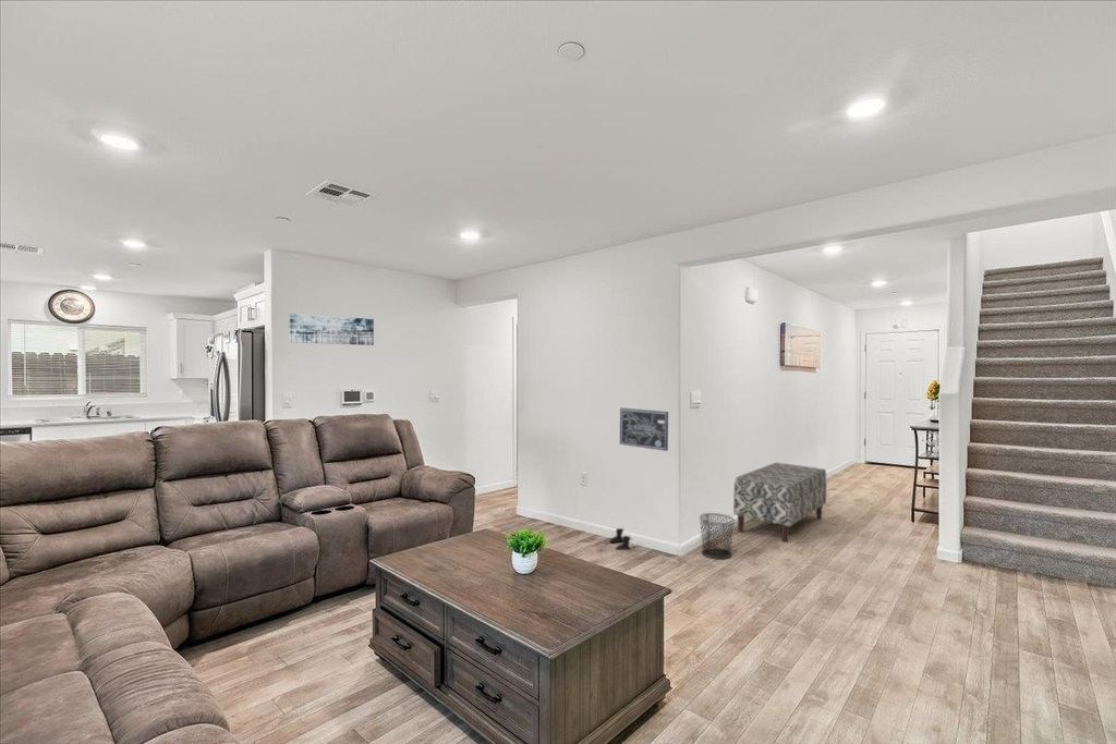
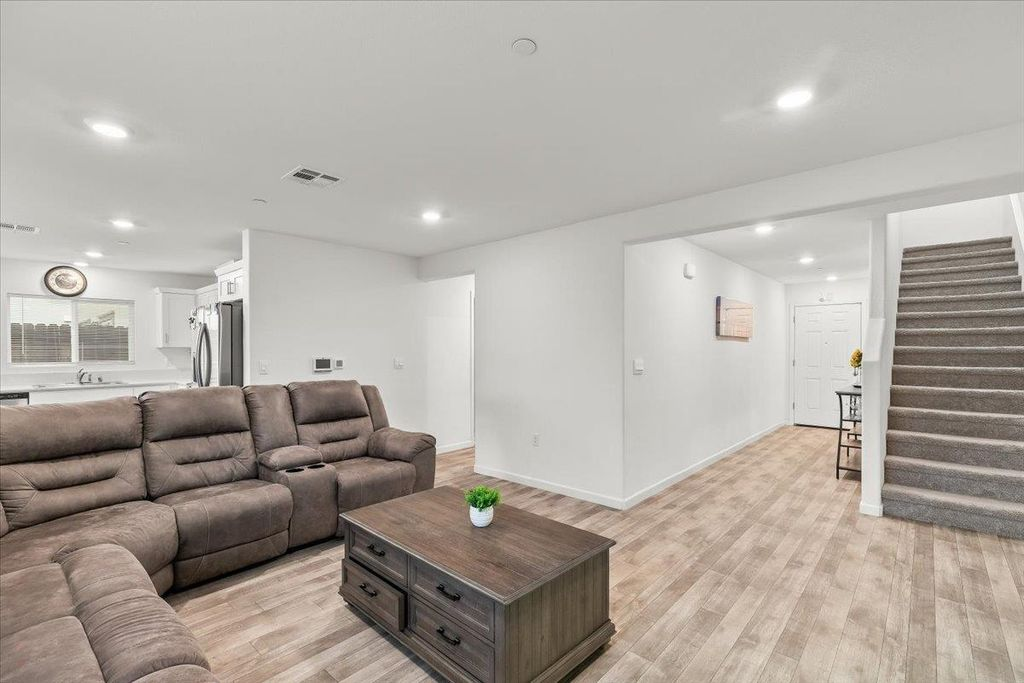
- wall art (643, 428)
- bench (781, 499)
- wall art (333, 330)
- waste bin (716, 535)
- boots (620, 538)
